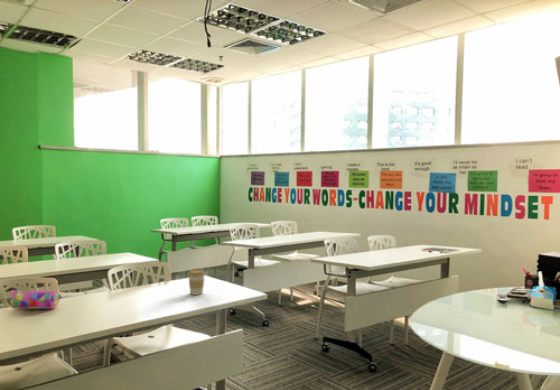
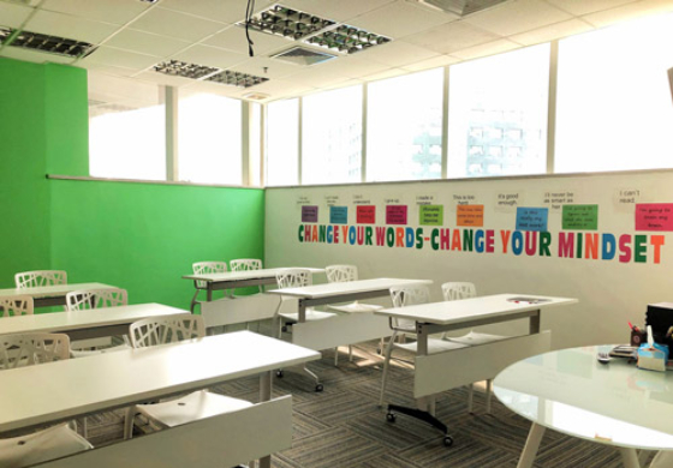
- coffee cup (196, 281)
- pencil case (34, 299)
